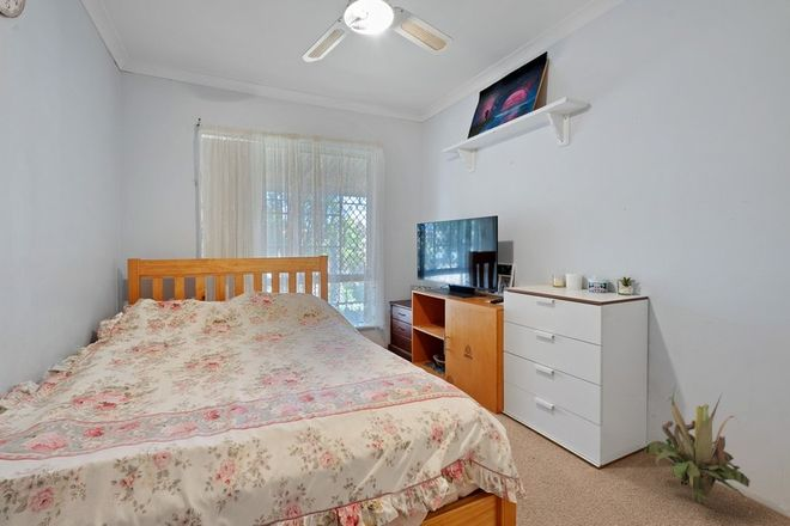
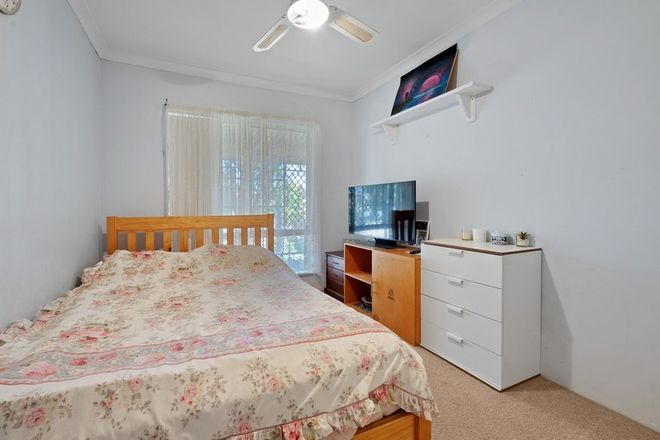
- decorative plant (698, 440)
